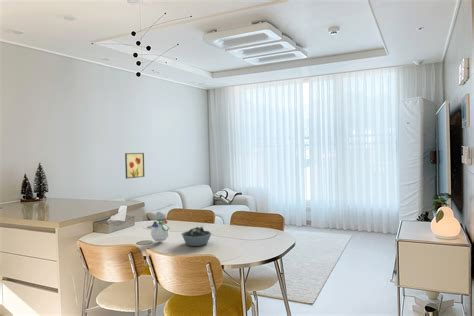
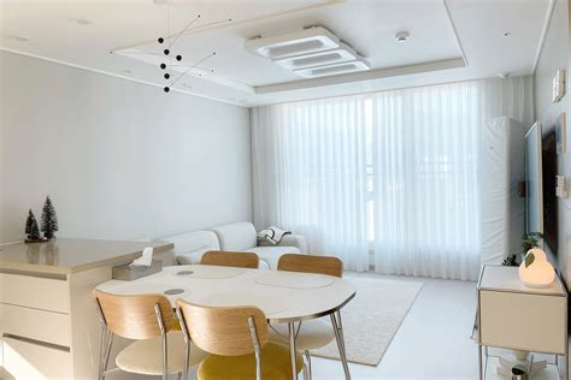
- bowl (196, 235)
- toy figurine (160, 226)
- wall art (134, 165)
